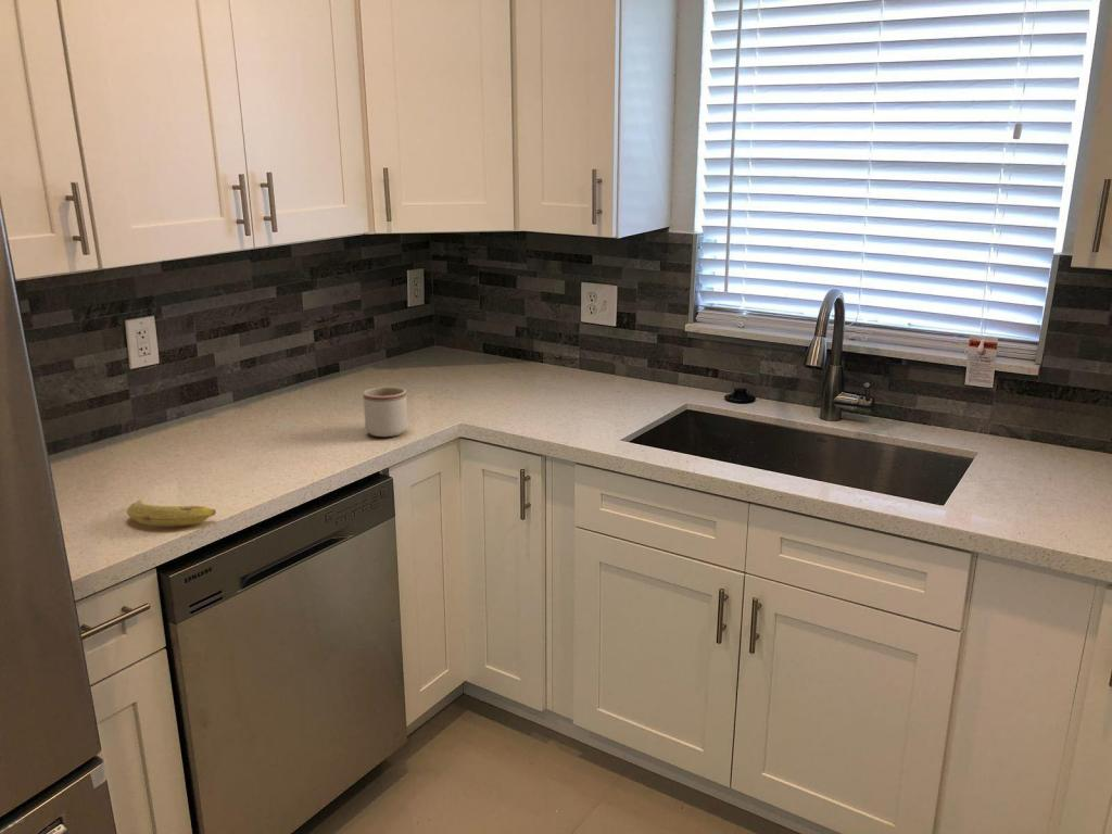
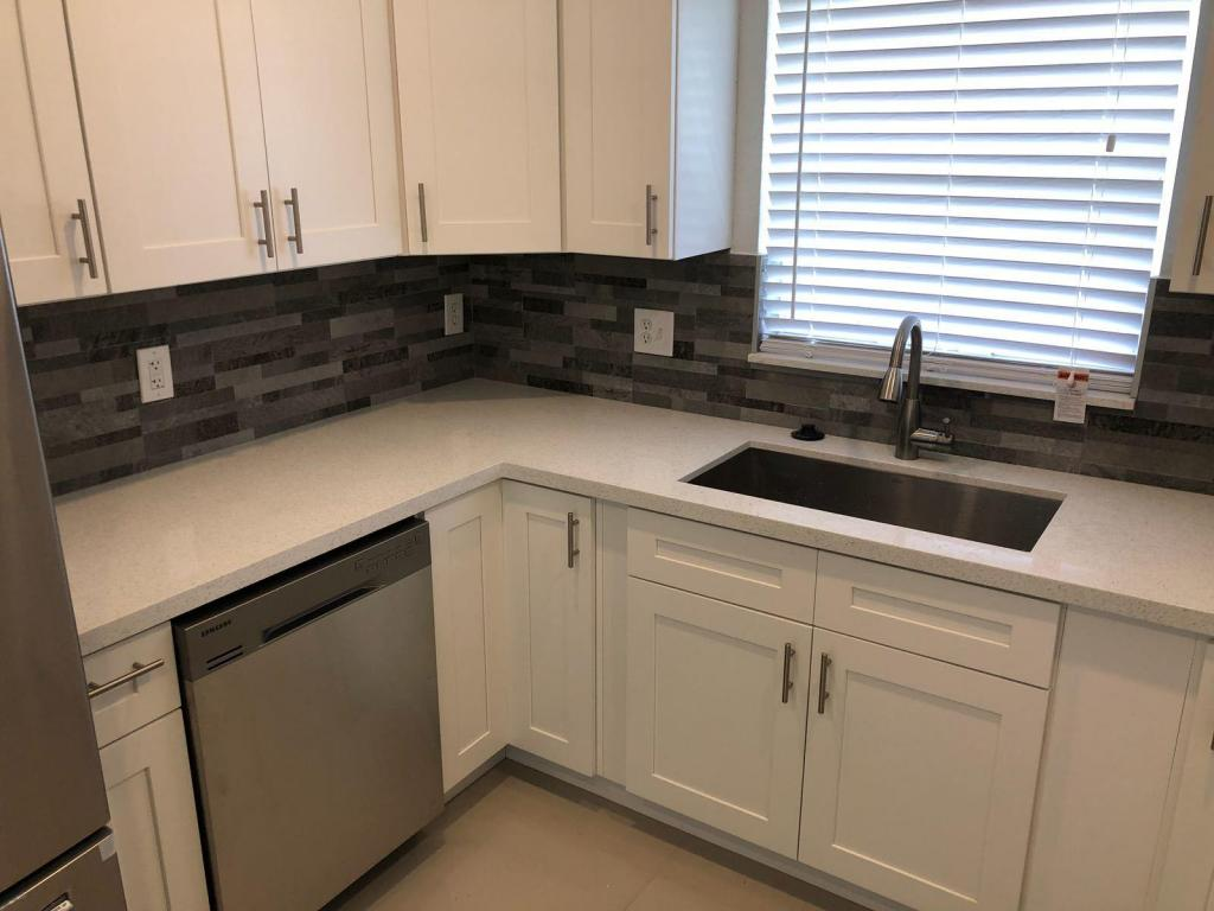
- mug (388, 409)
- fruit (163, 509)
